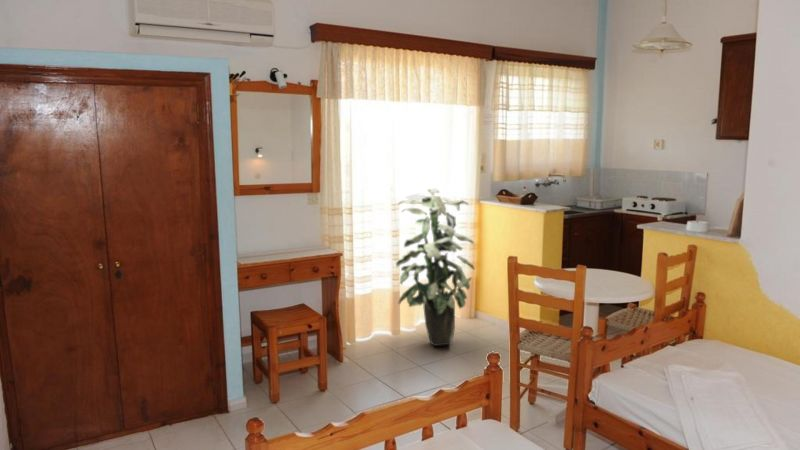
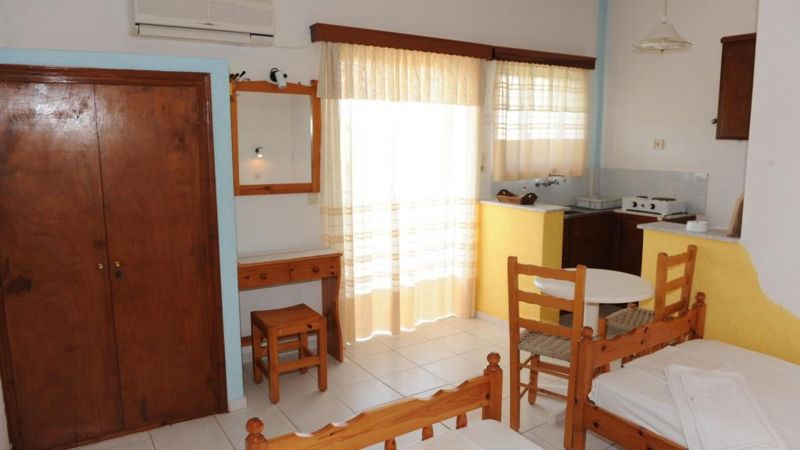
- indoor plant (434, 266)
